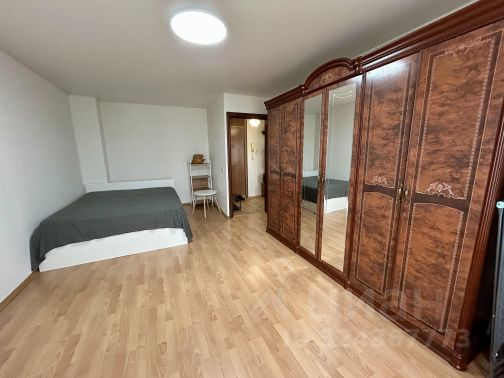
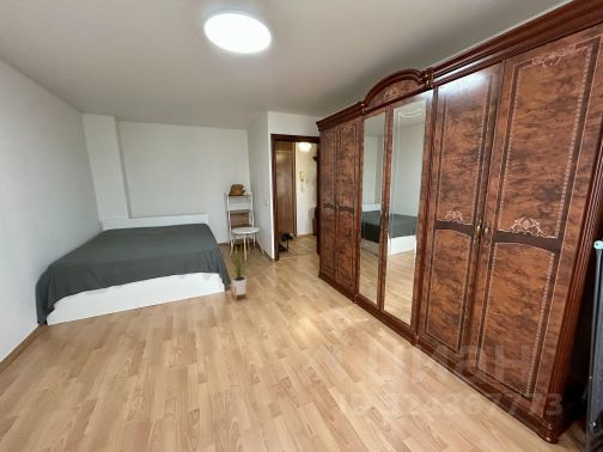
+ house plant (238, 271)
